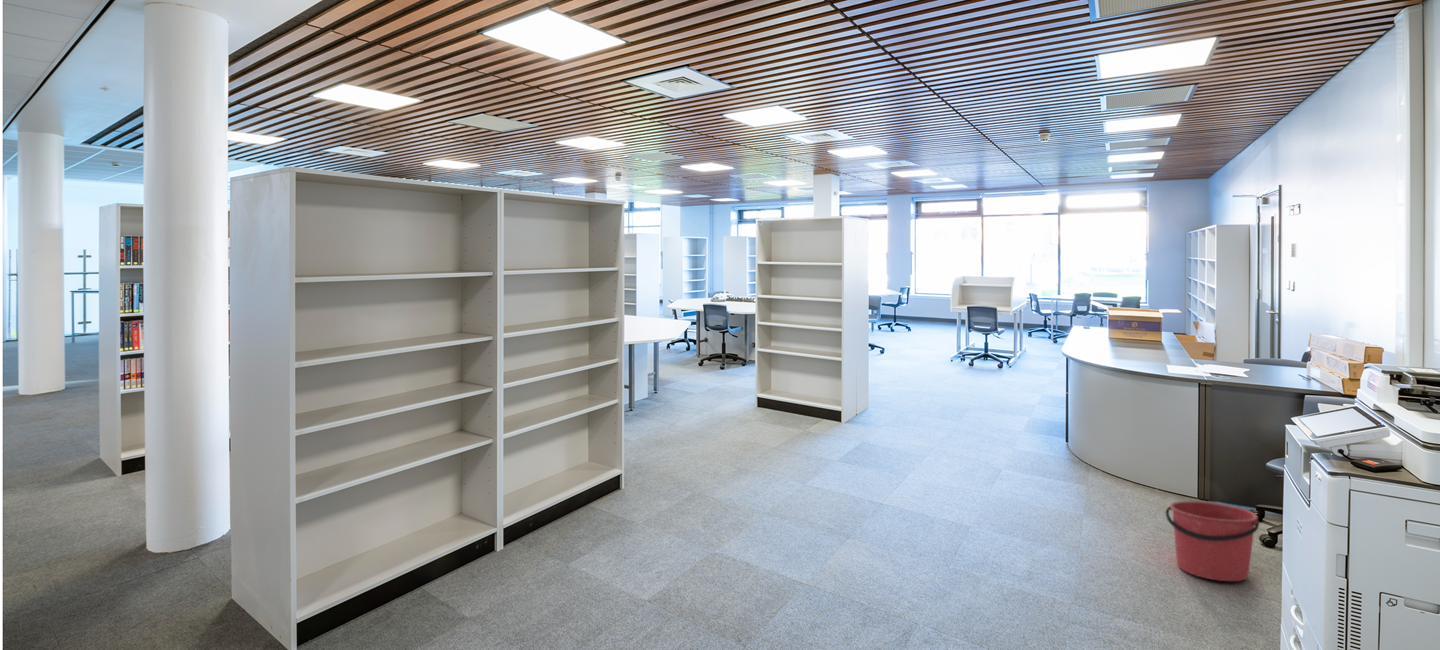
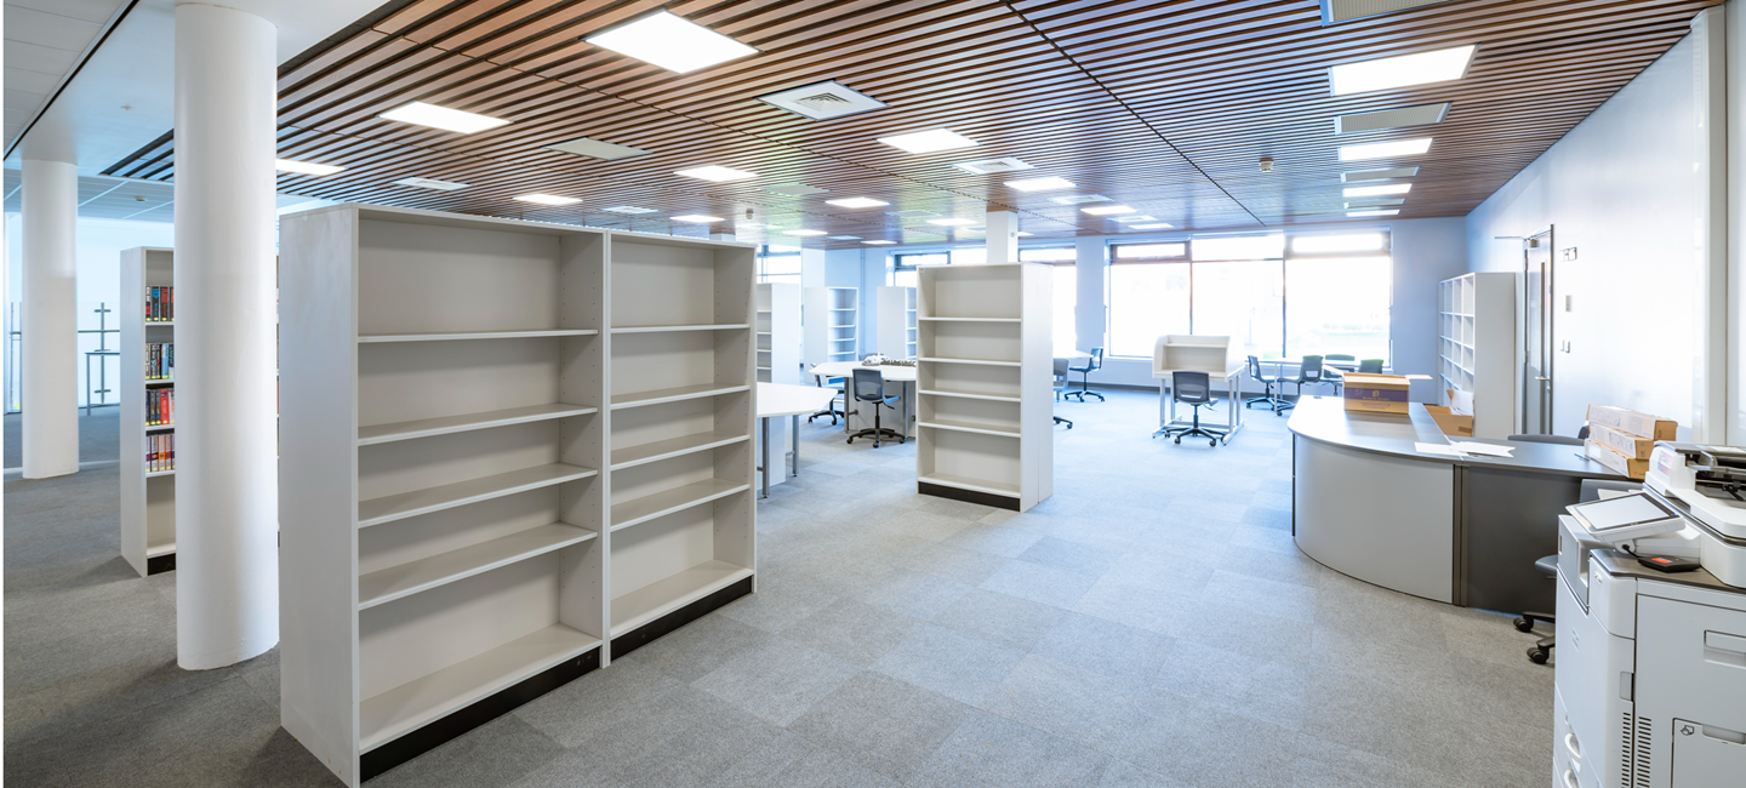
- bucket (1211, 540)
